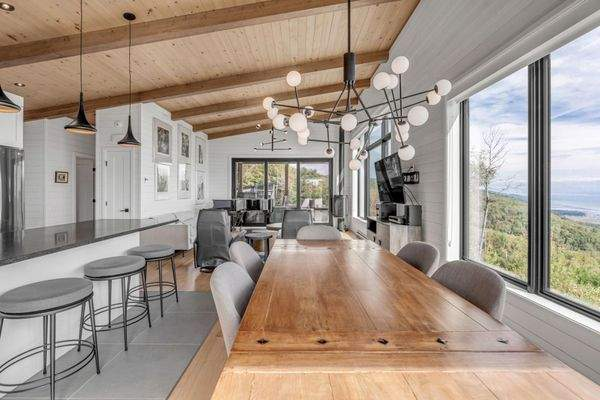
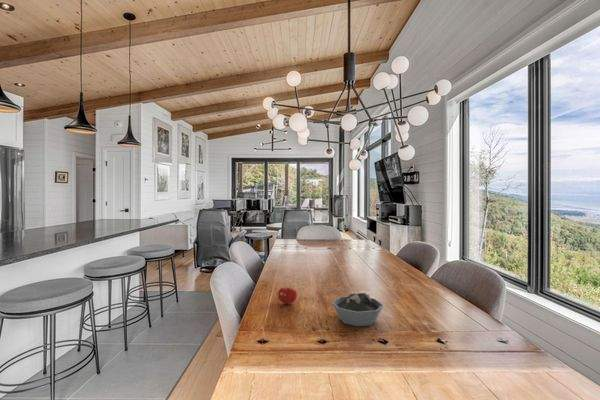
+ fruit (287, 294)
+ bowl (357, 306)
